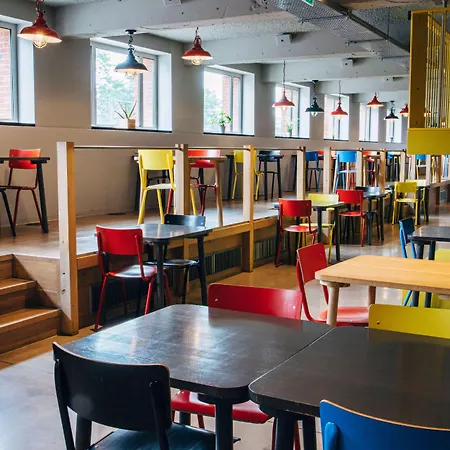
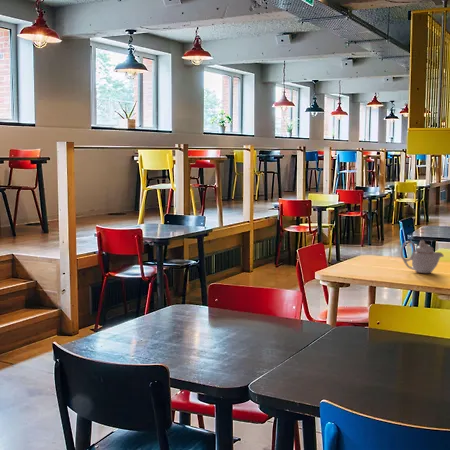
+ teapot (421, 256)
